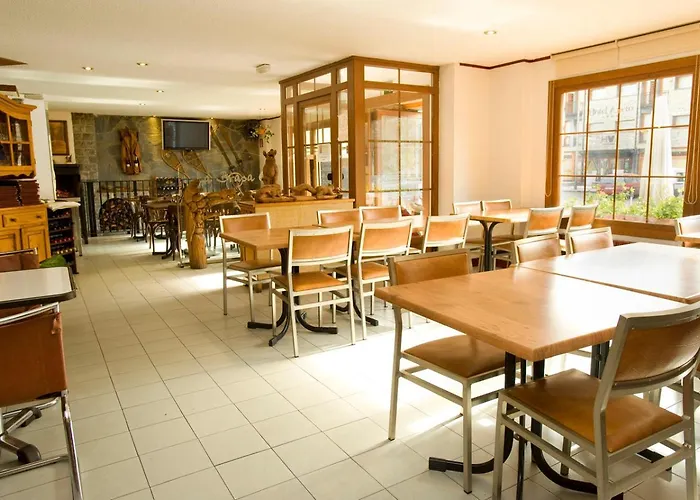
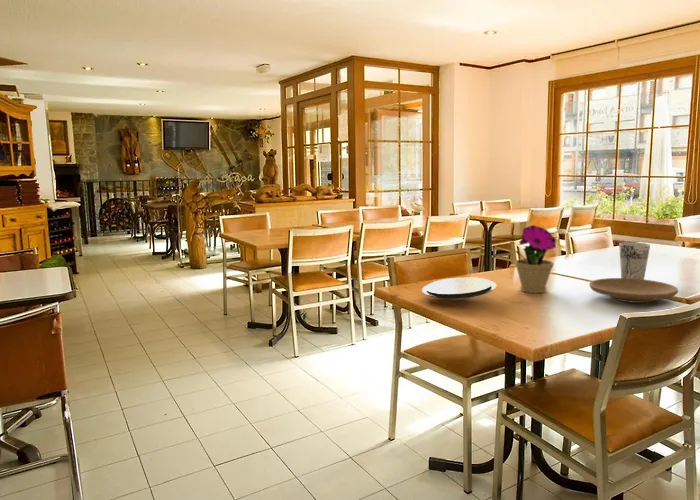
+ cup (633, 262)
+ flower pot (534, 258)
+ plate (458, 290)
+ plate (631, 291)
